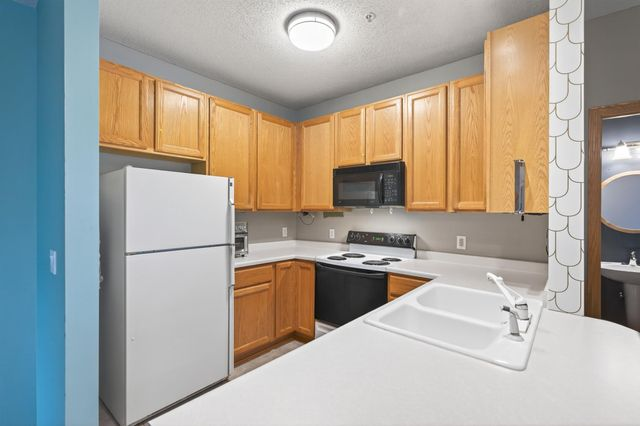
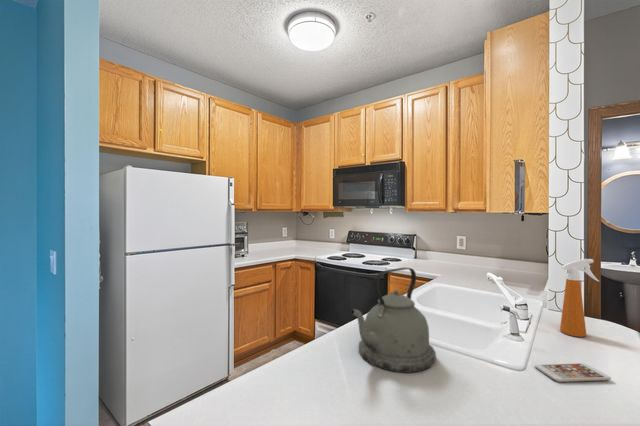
+ smartphone (571, 372)
+ kettle (394, 313)
+ spray bottle (579, 296)
